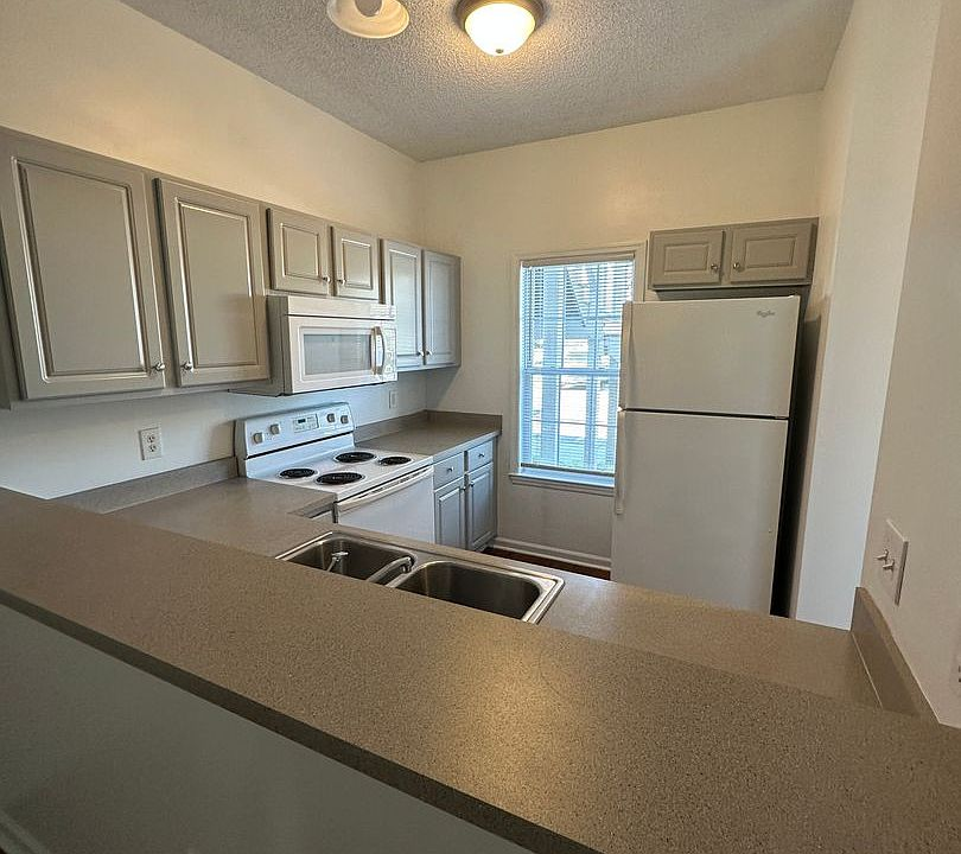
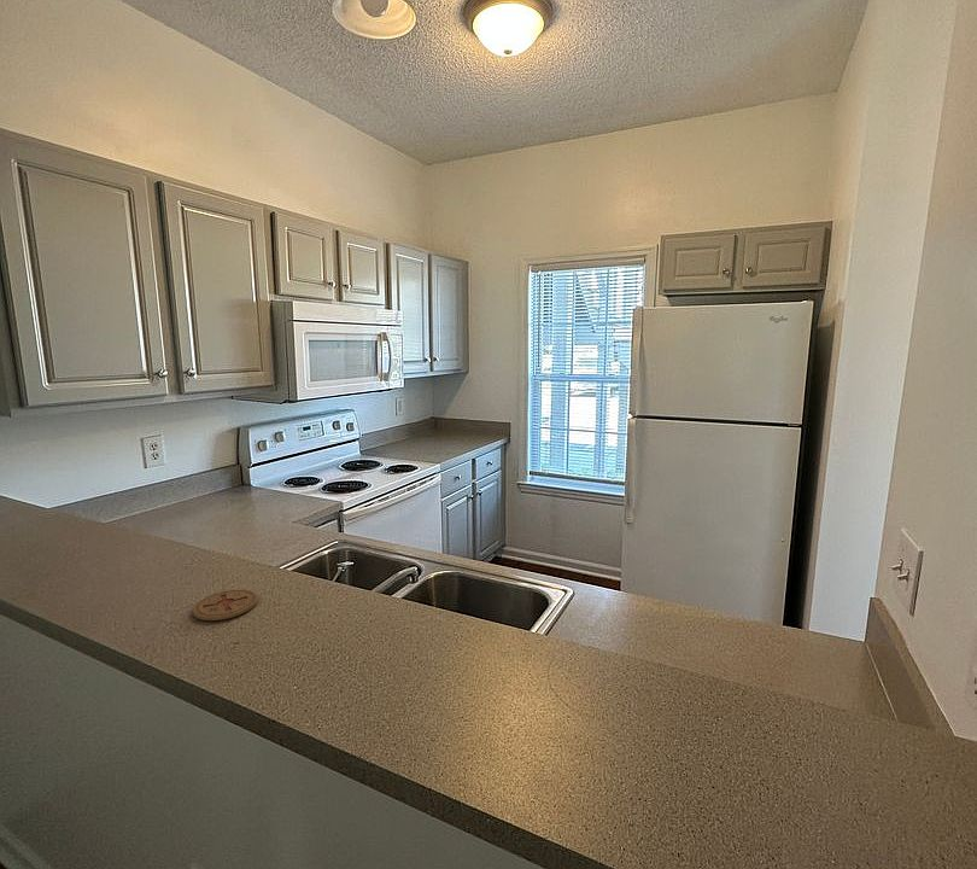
+ coaster (226, 603)
